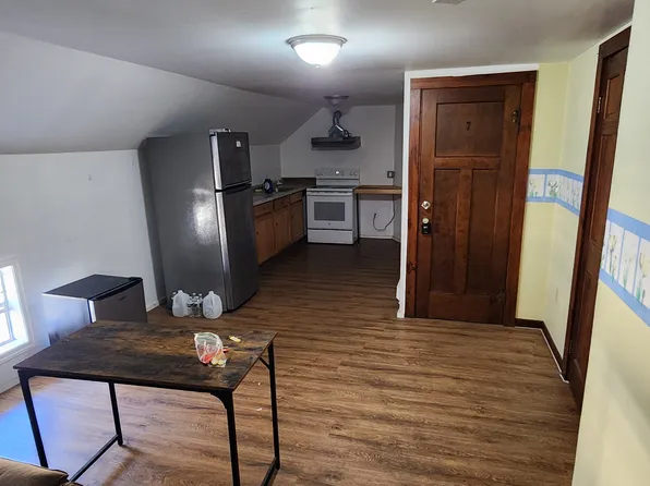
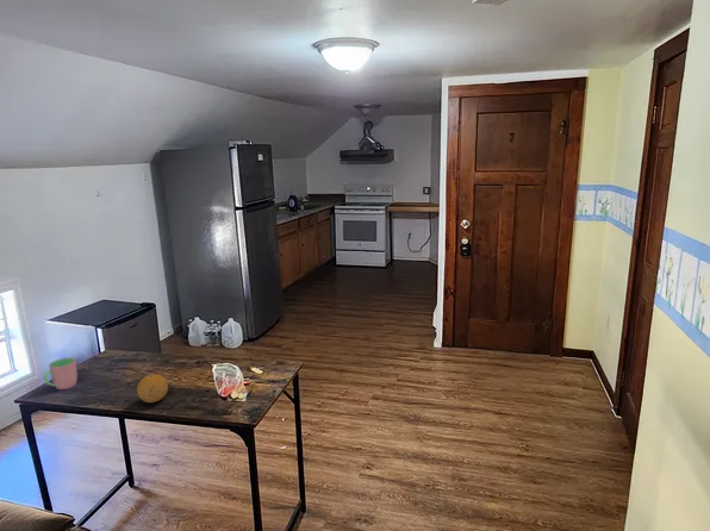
+ fruit (152, 388)
+ cup (60, 375)
